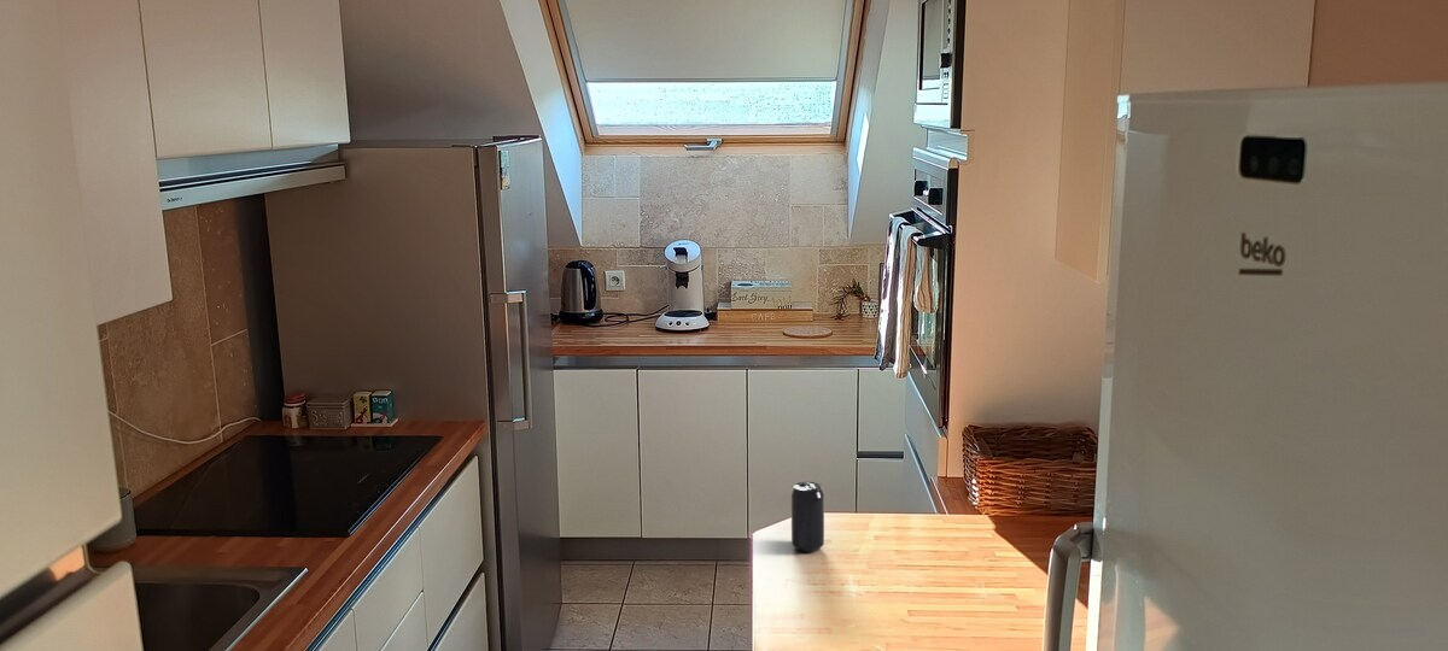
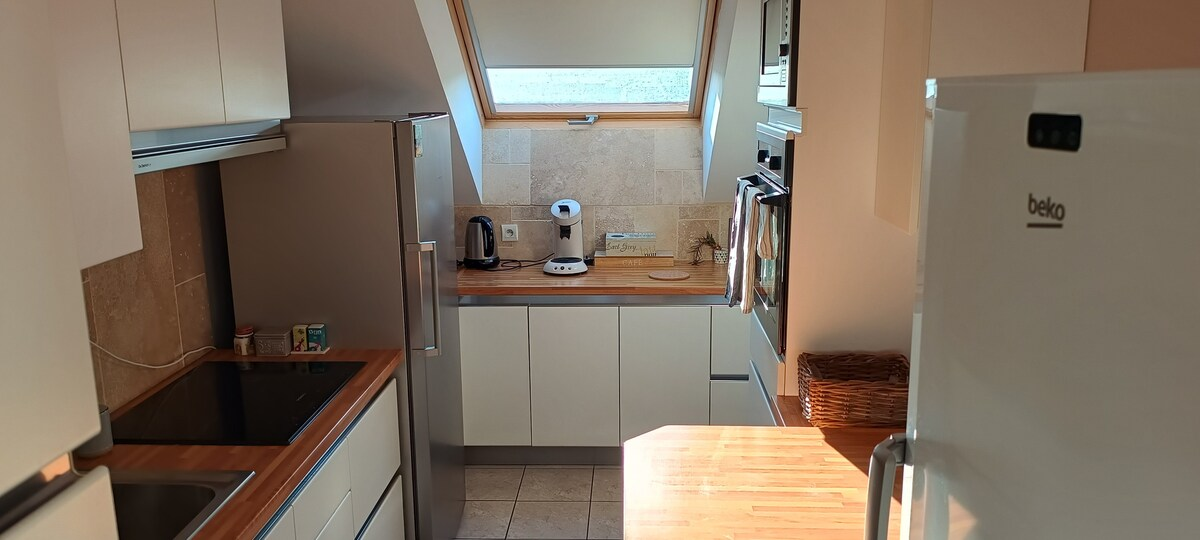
- beverage can (807, 516)
